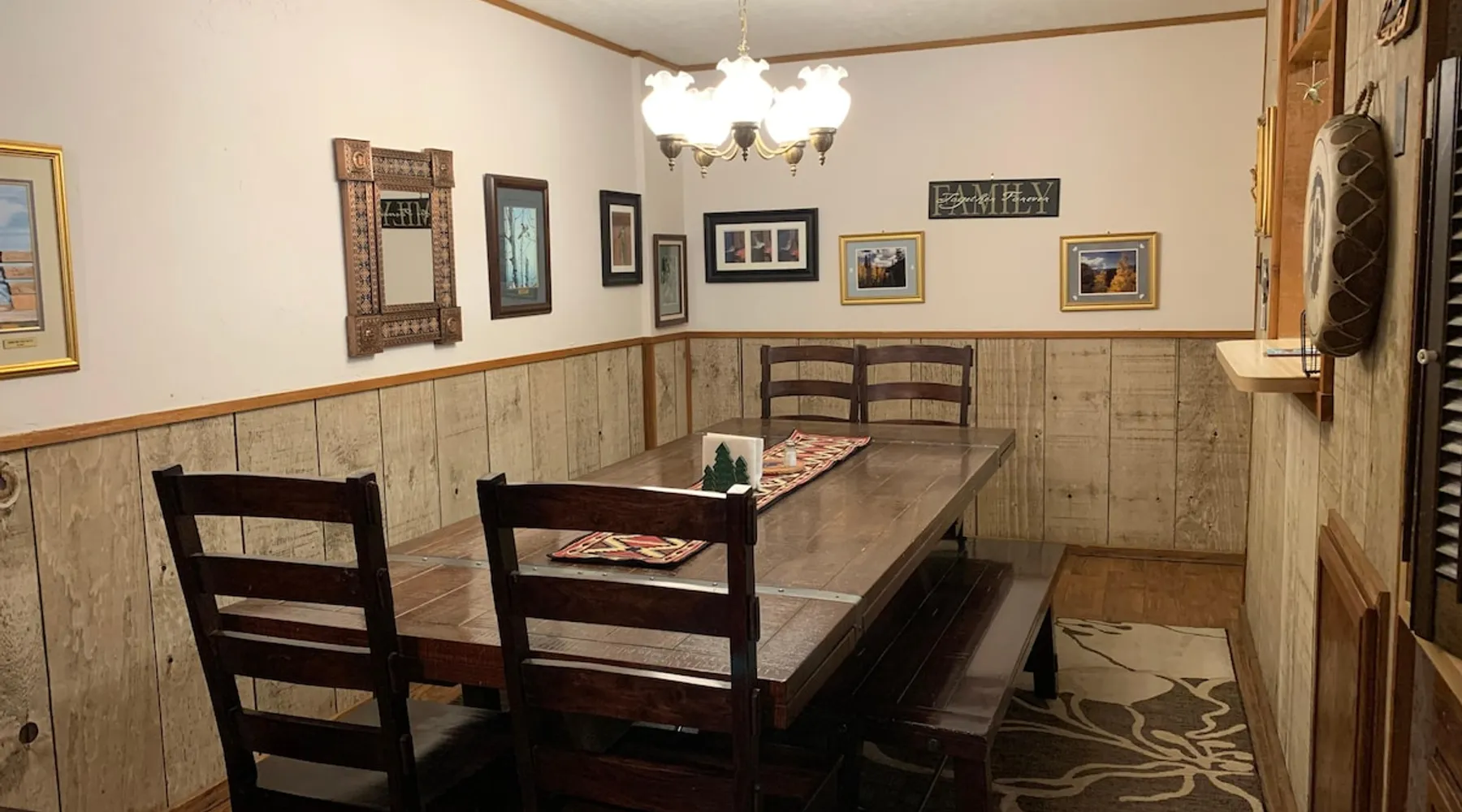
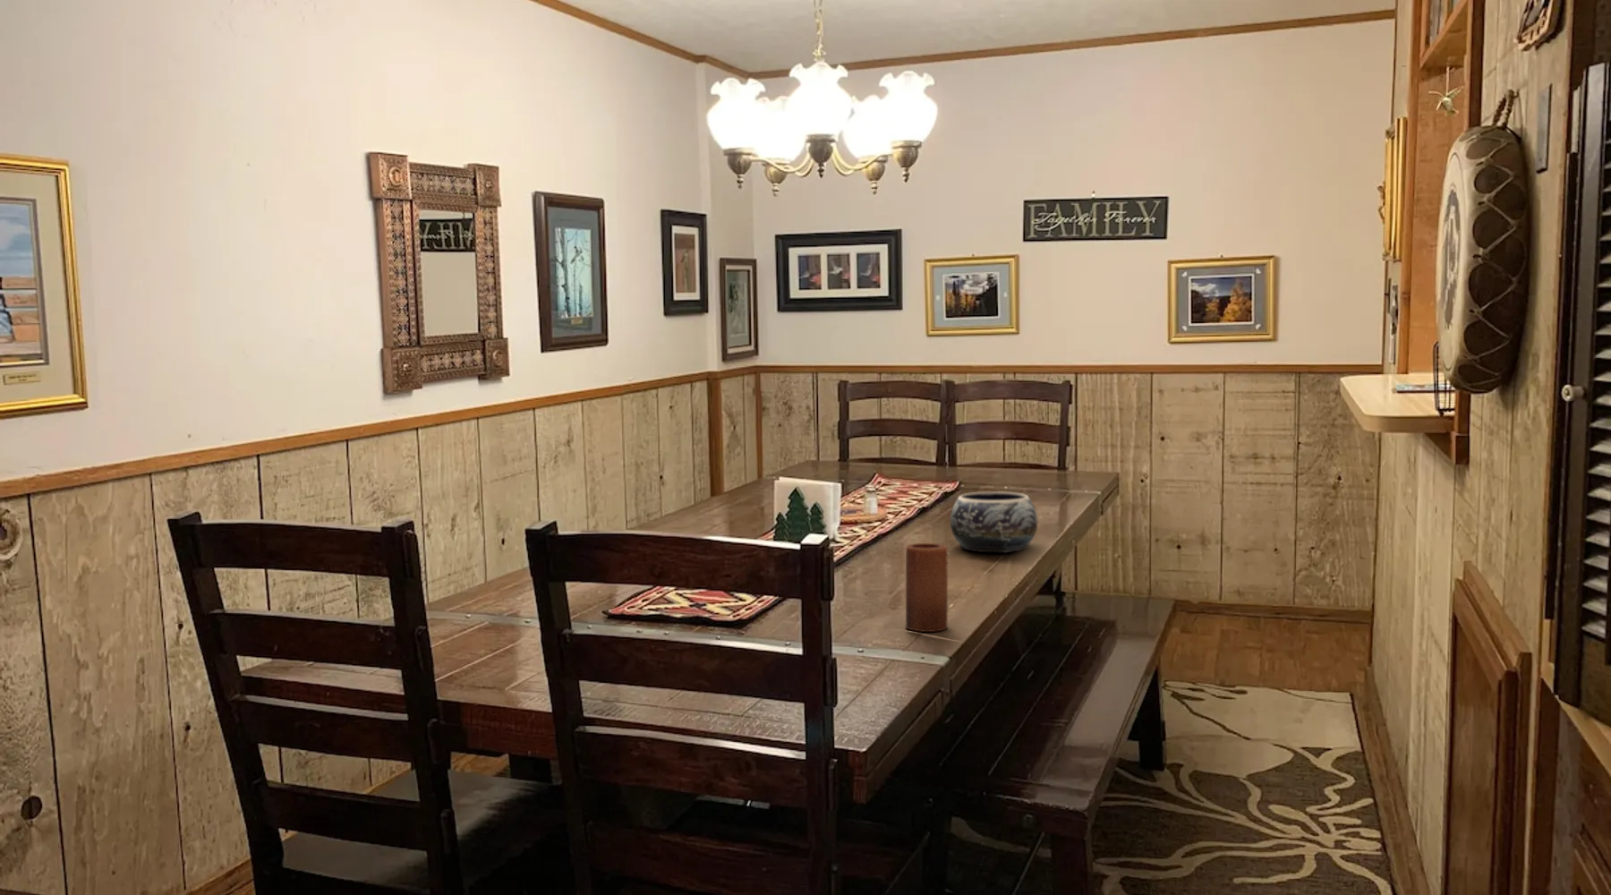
+ decorative bowl (994, 521)
+ candle (926, 586)
